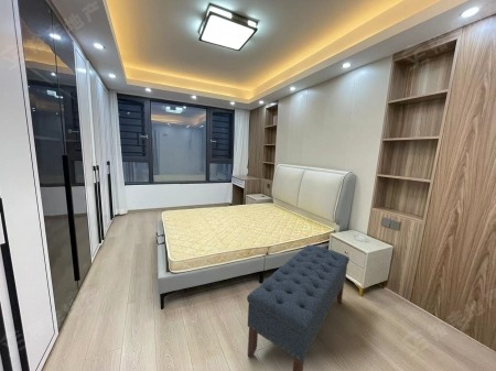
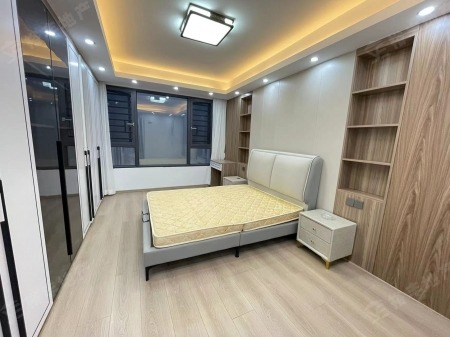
- bench (304, 296)
